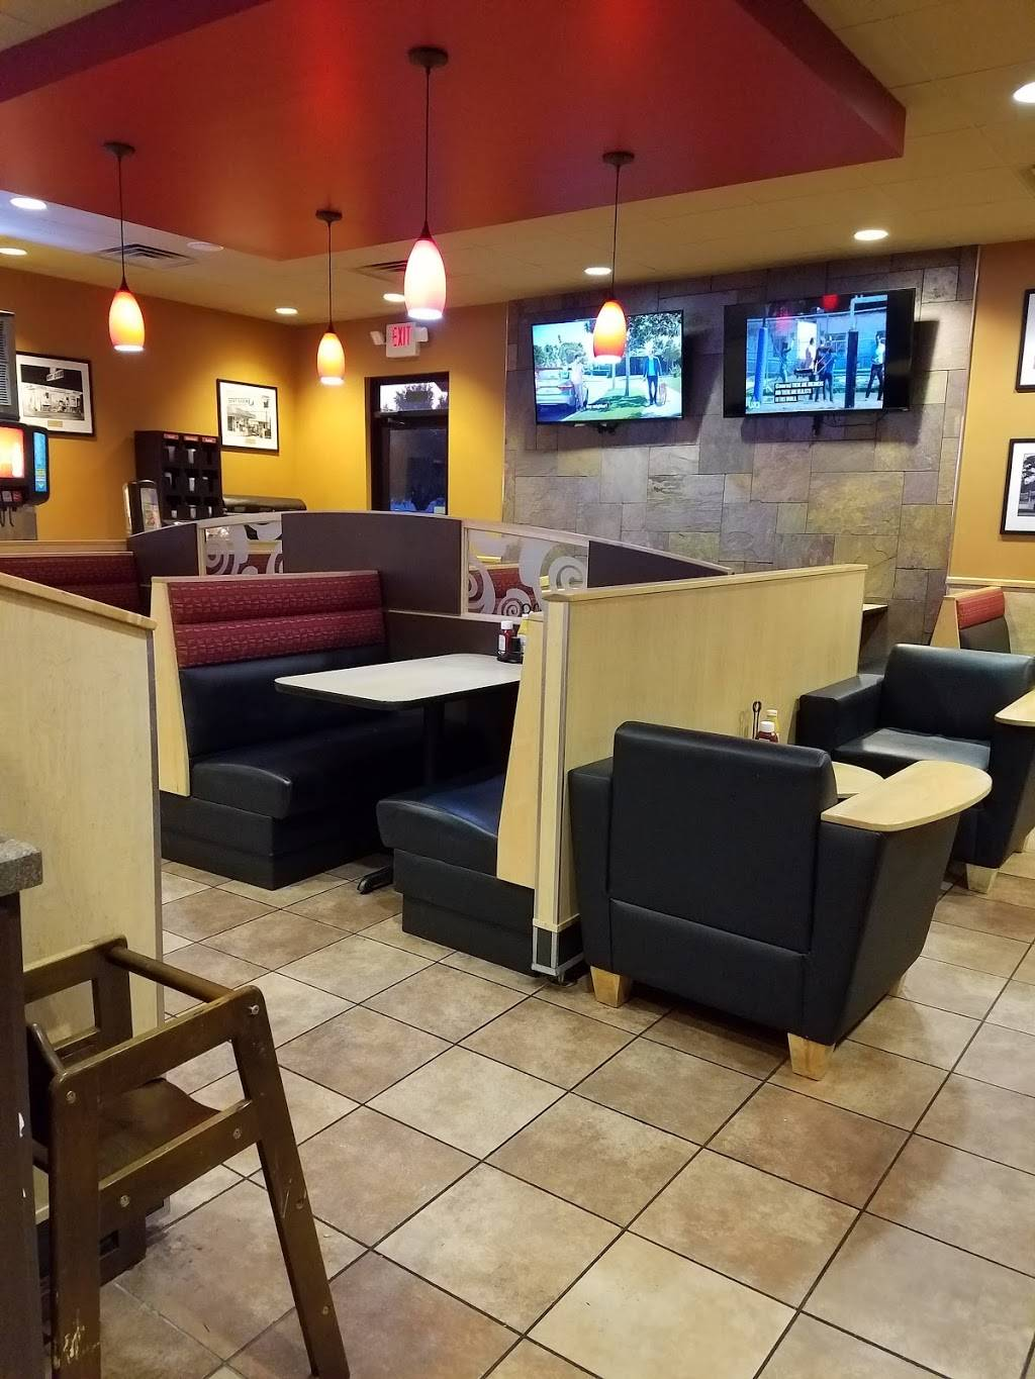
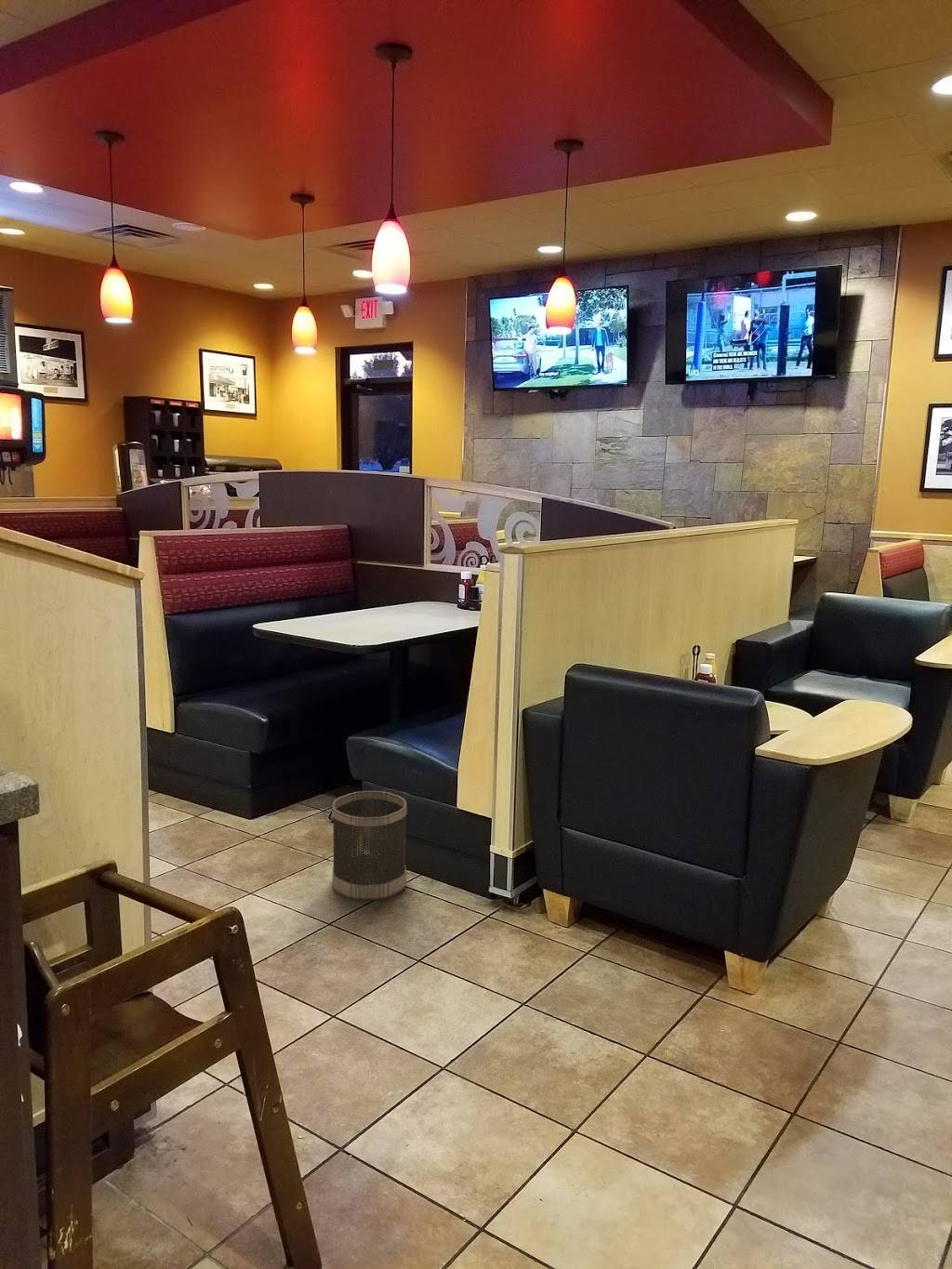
+ wastebasket (369, 844)
